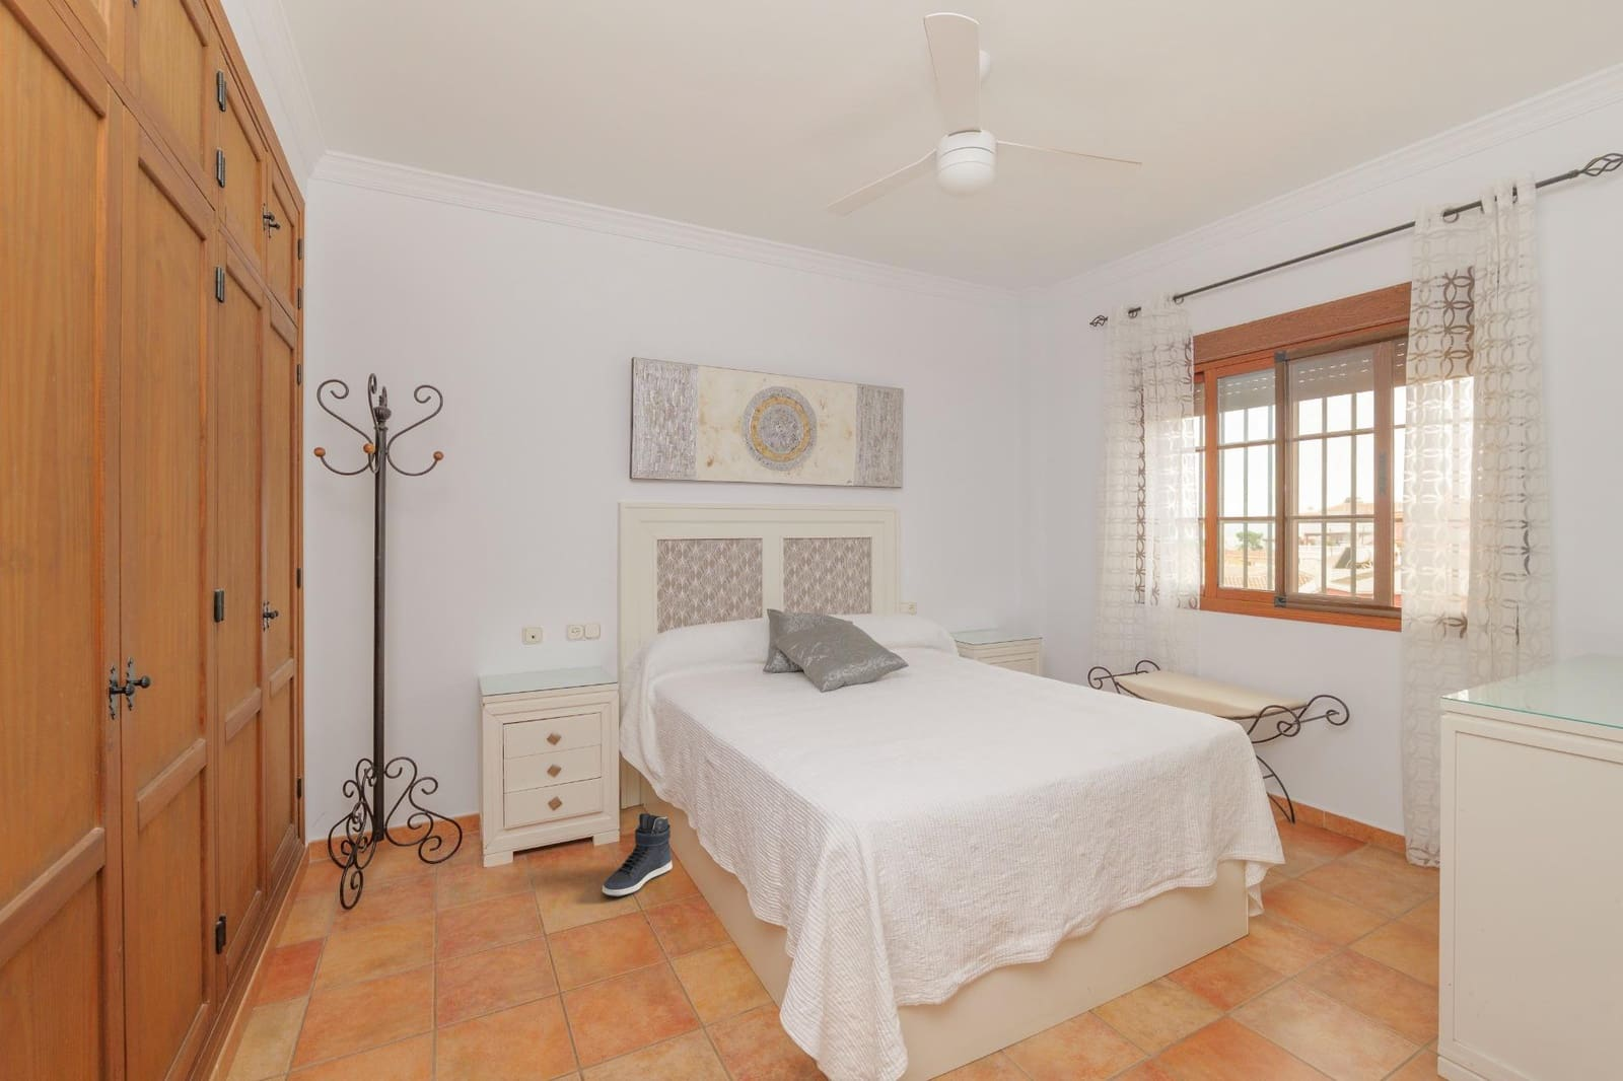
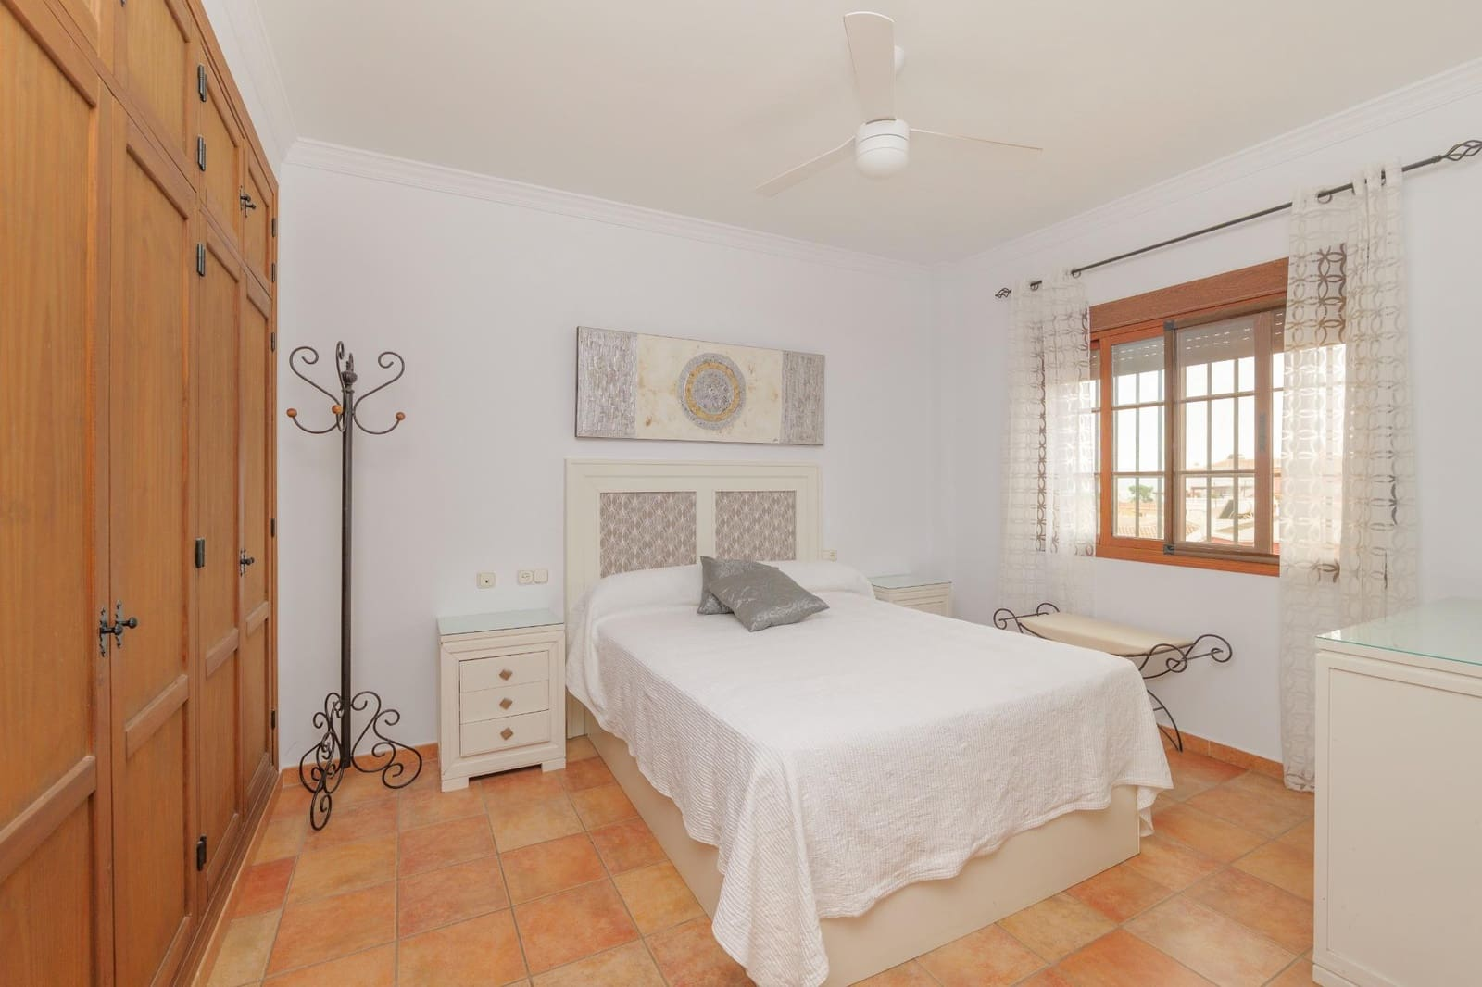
- sneaker (638, 849)
